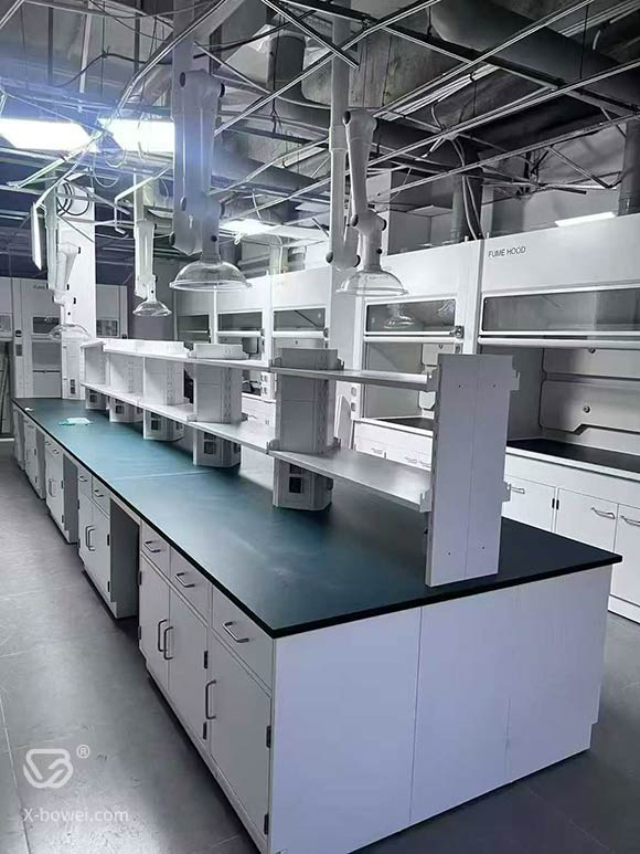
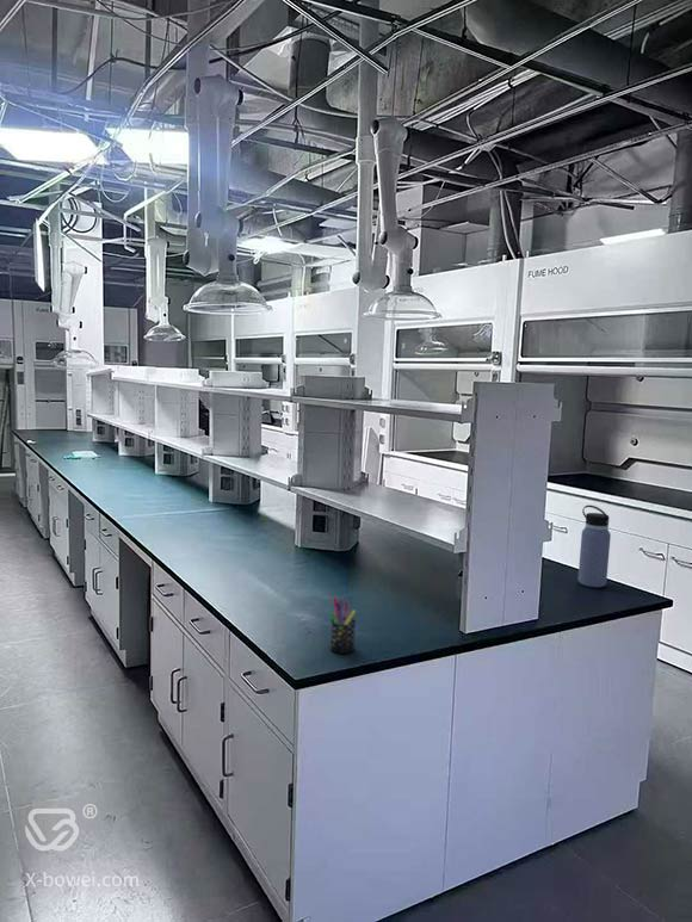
+ pen holder (340, 624)
+ water bottle (594, 544)
